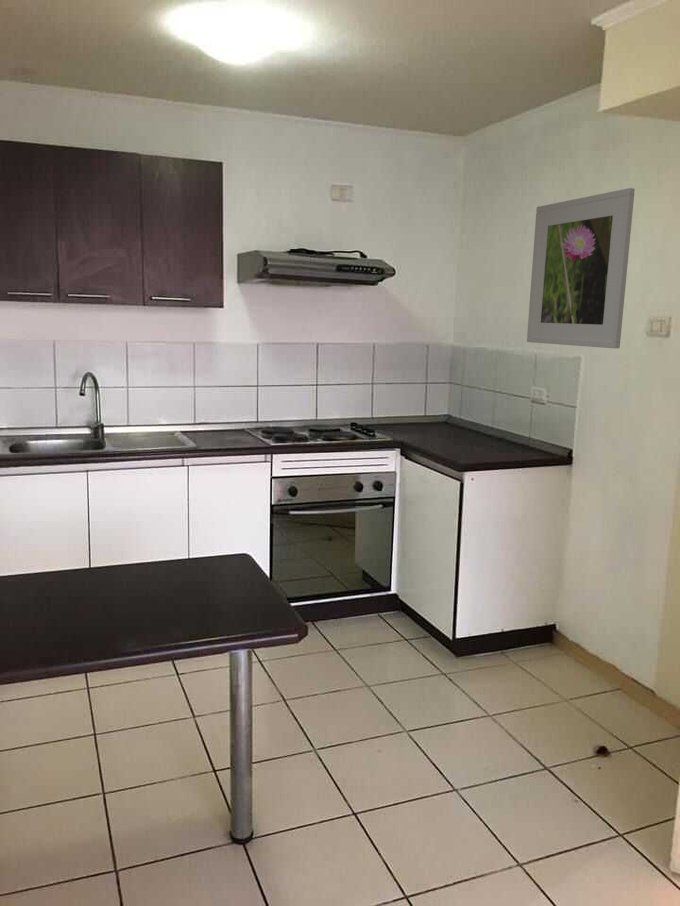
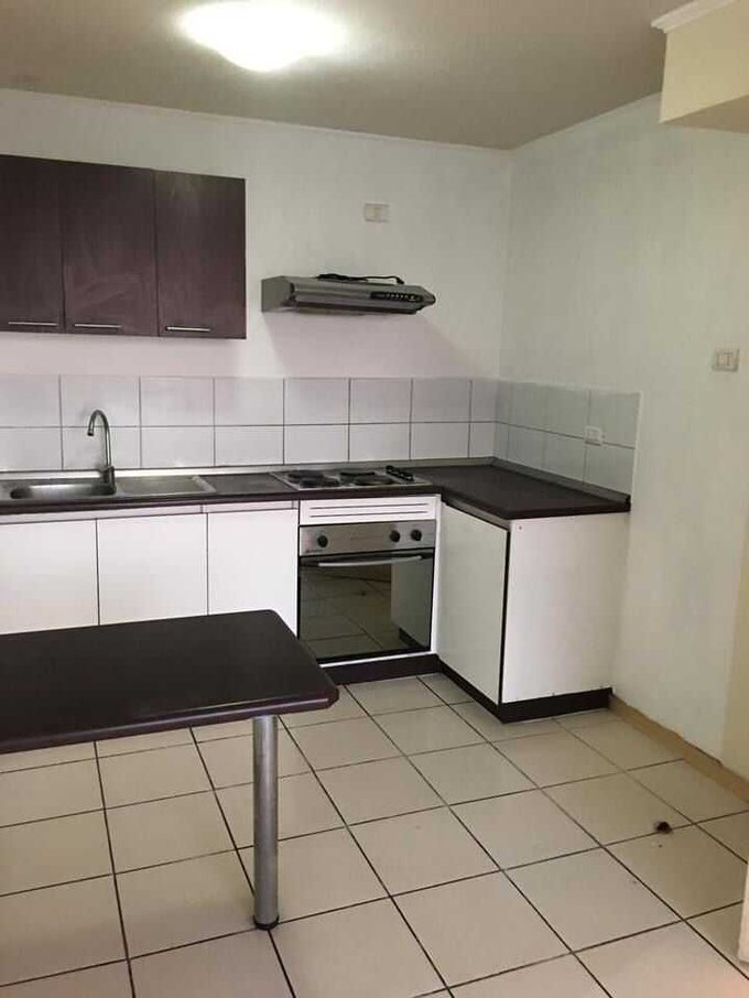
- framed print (575, 272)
